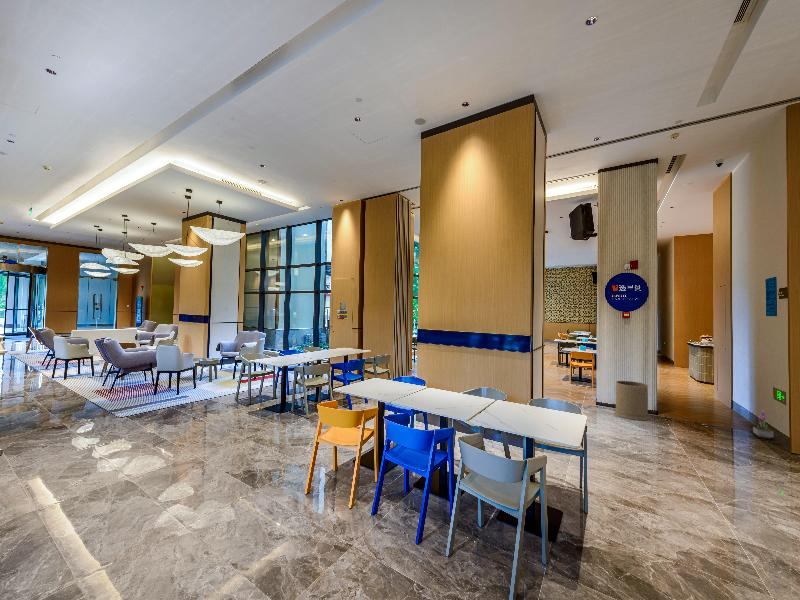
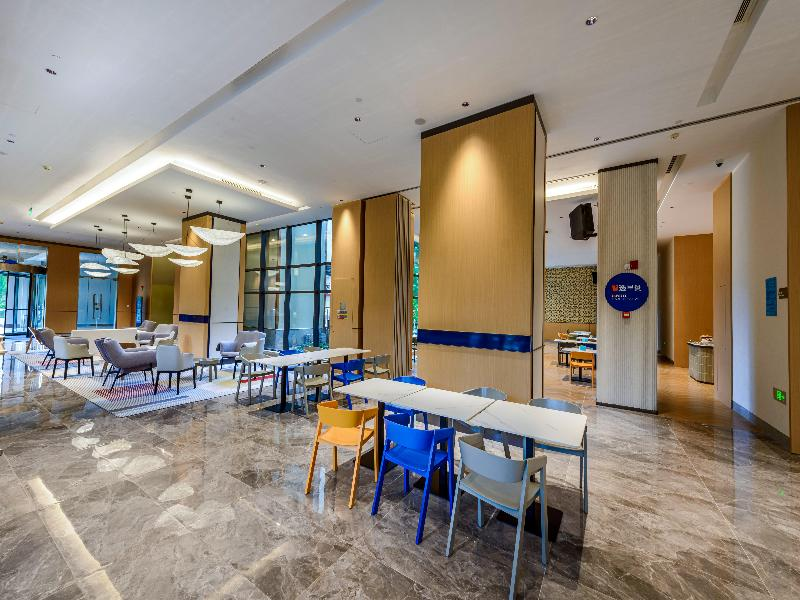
- trash can (631, 399)
- potted plant (764, 422)
